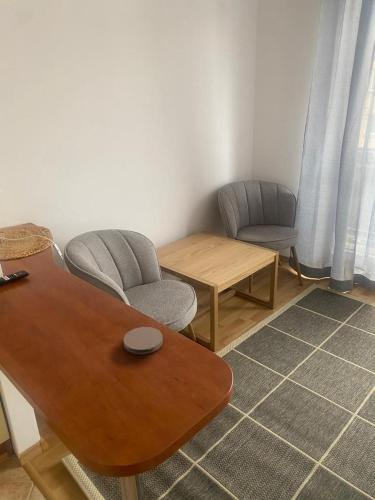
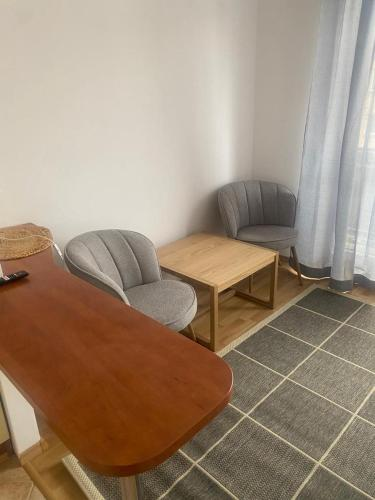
- coaster (143, 340)
